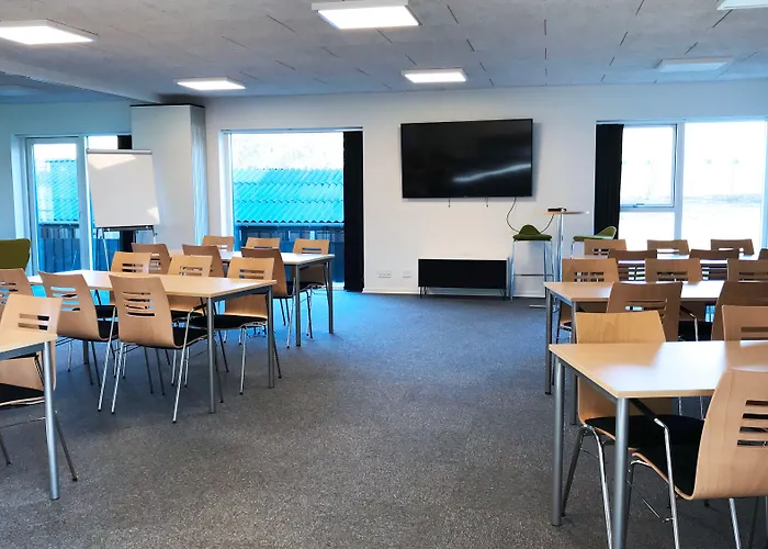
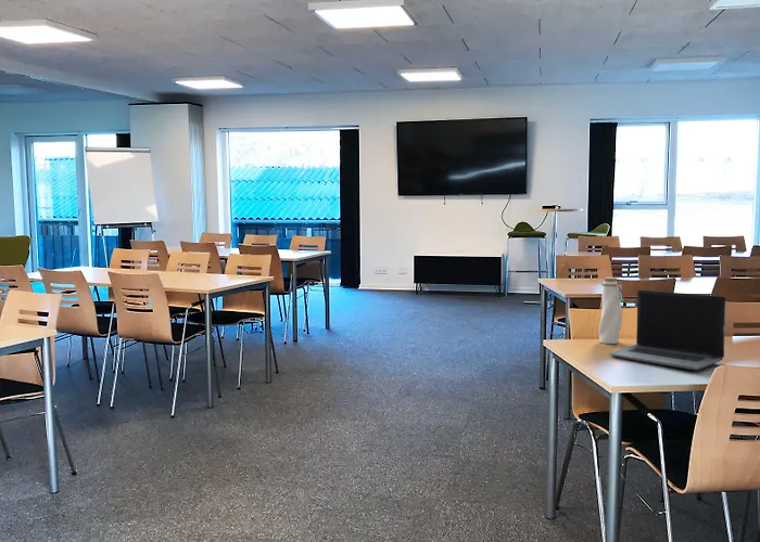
+ laptop computer (666, 327)
+ water bottle (611, 310)
